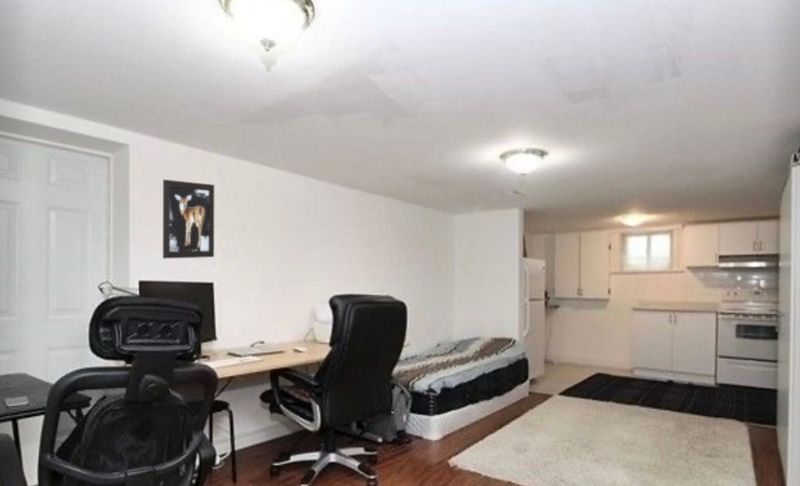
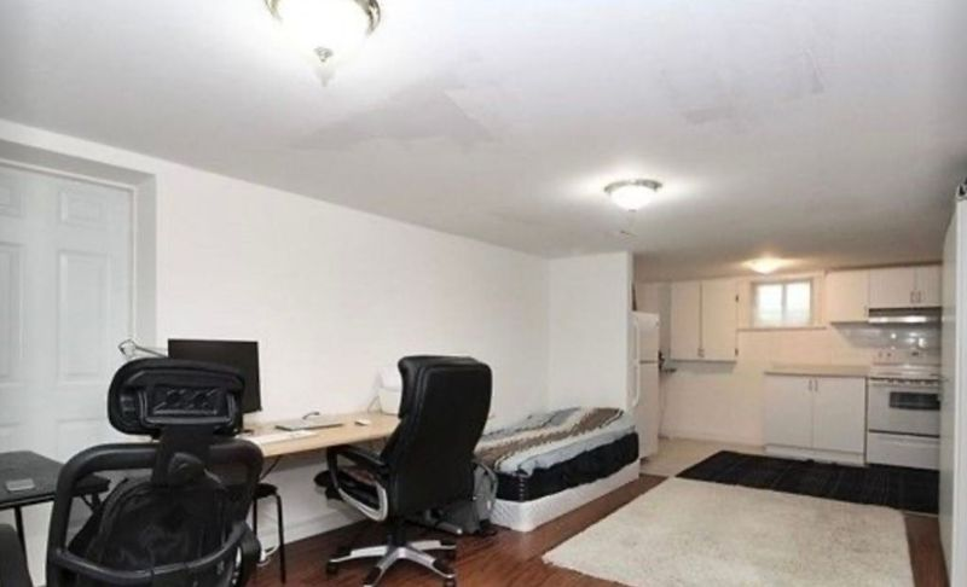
- wall art (189, 220)
